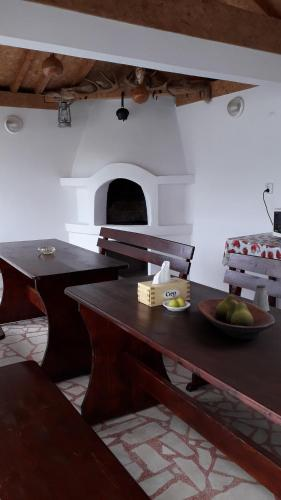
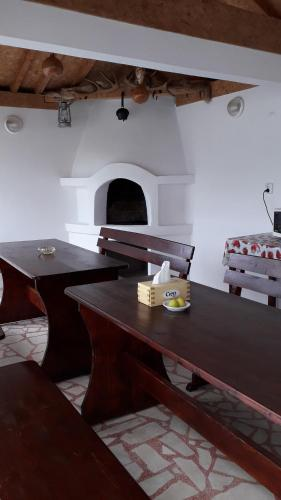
- saltshaker (260, 297)
- fruit bowl (233, 312)
